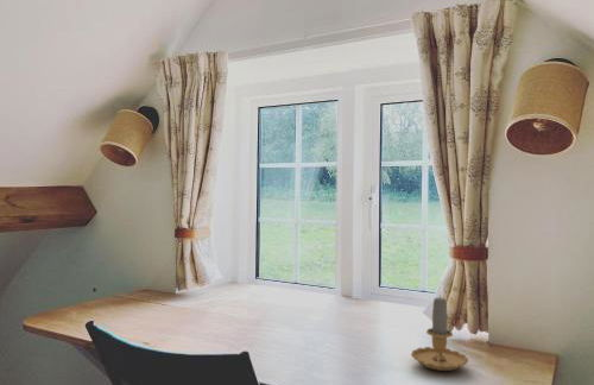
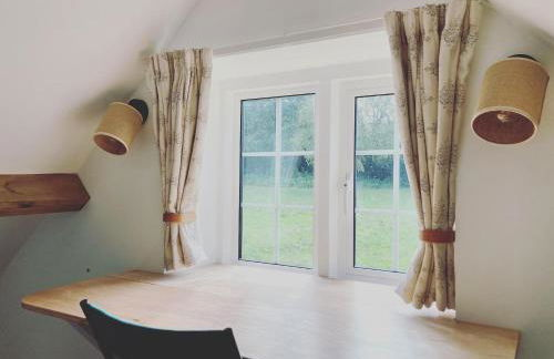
- candle (438, 332)
